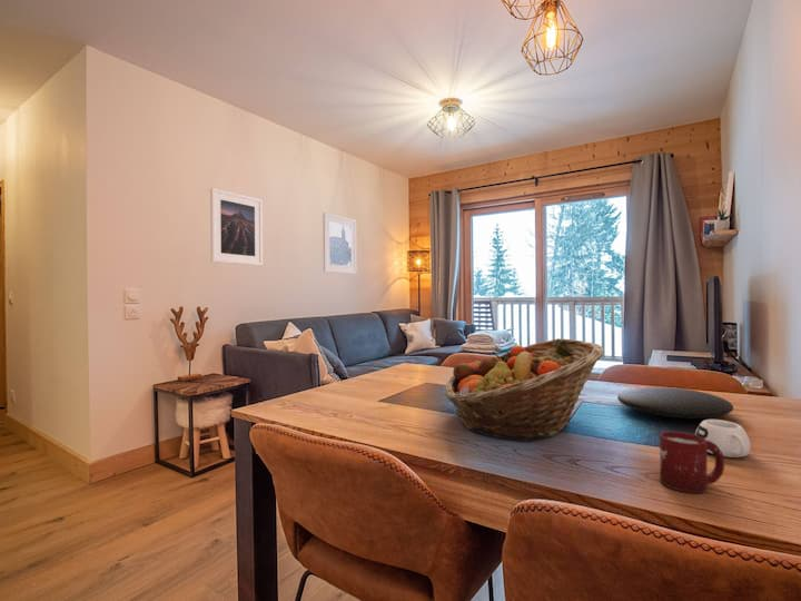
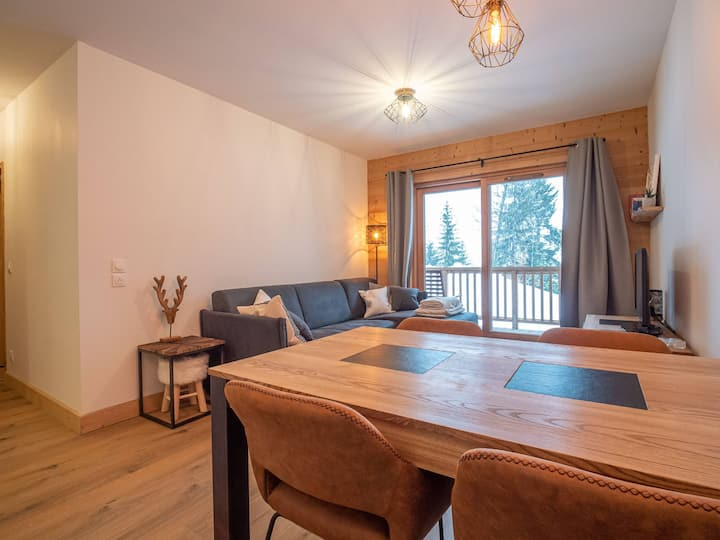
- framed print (237, 228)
- plate (672, 401)
- cup (692, 461)
- fruit basket (518, 380)
- mug (725, 439)
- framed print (340, 245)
